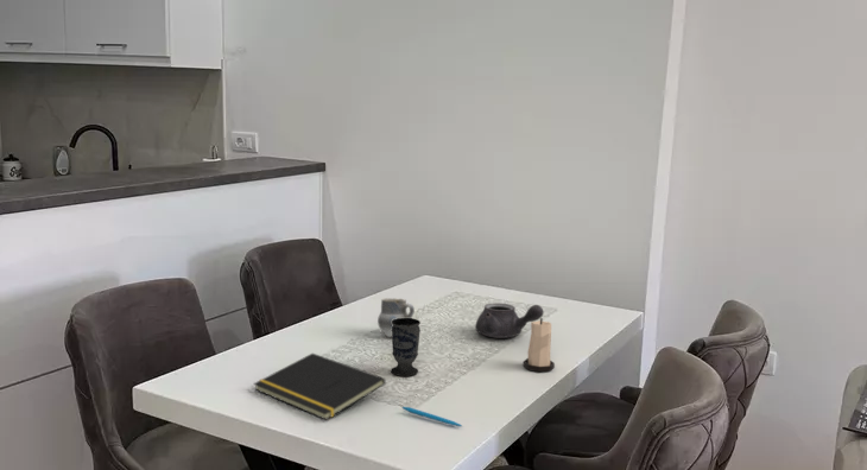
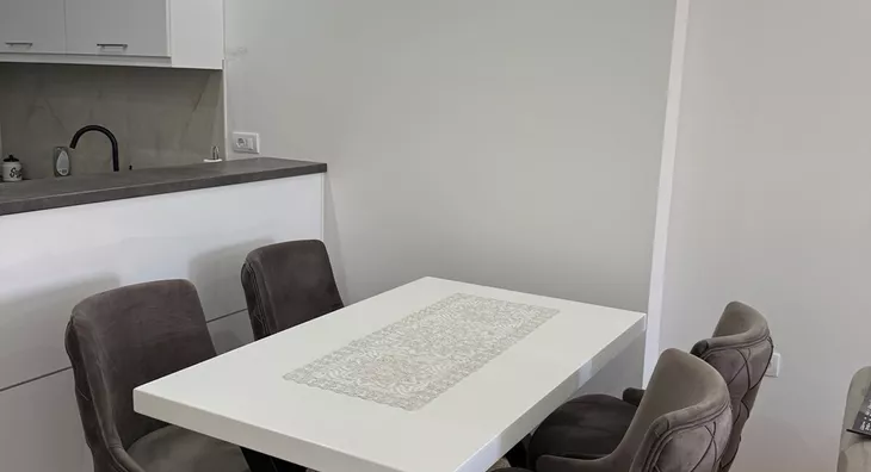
- notepad (318, 383)
- pen (431, 415)
- cup (395, 317)
- candle (539, 342)
- cup (405, 347)
- teapot (508, 318)
